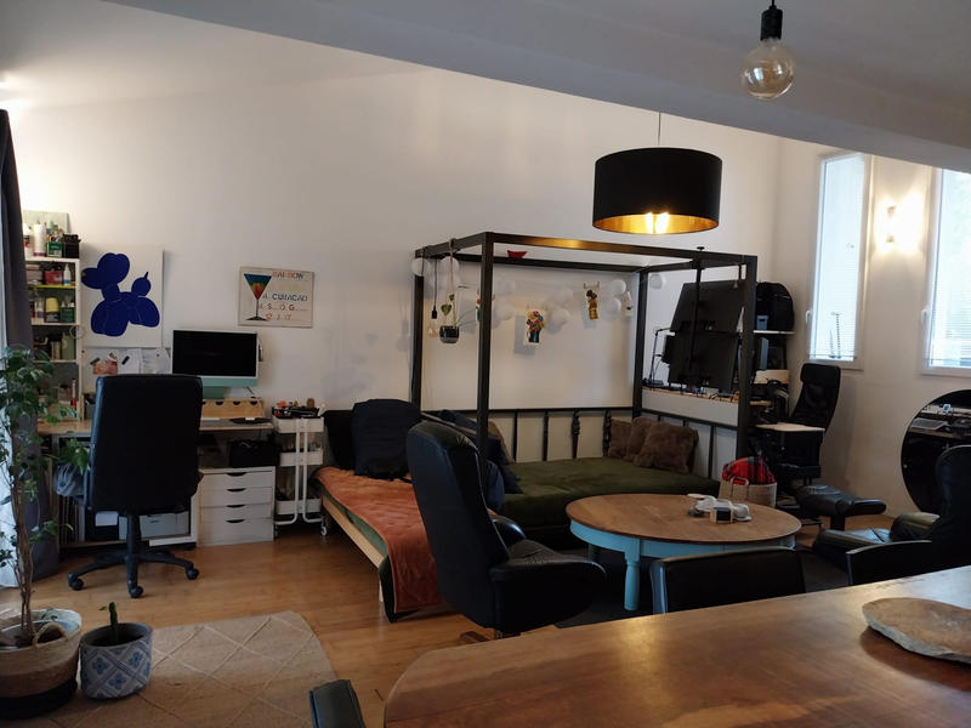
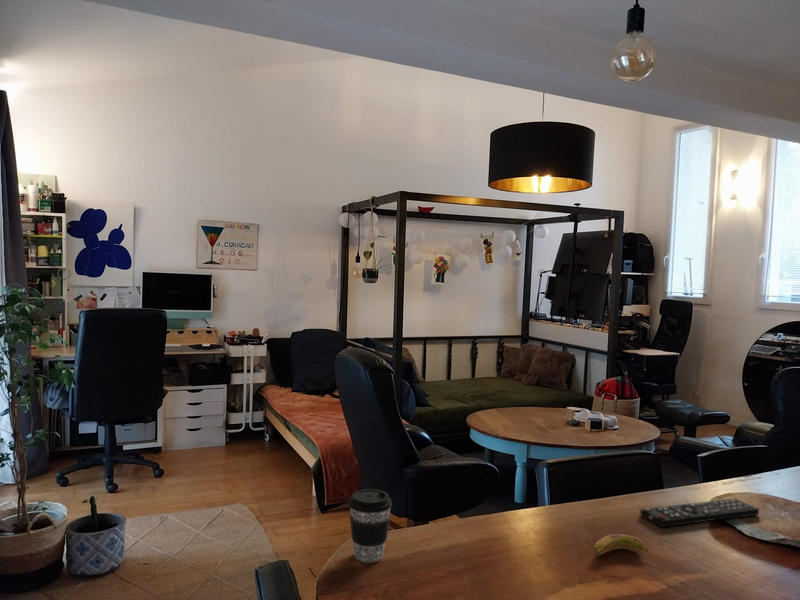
+ banana (617, 546)
+ coffee cup (369, 525)
+ remote control (699, 511)
